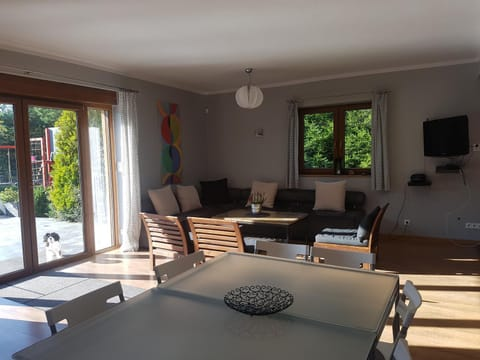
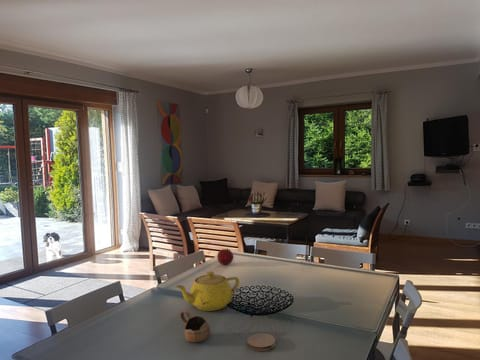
+ coaster (261, 341)
+ cup (195, 325)
+ teapot (208, 289)
+ fruit (225, 256)
